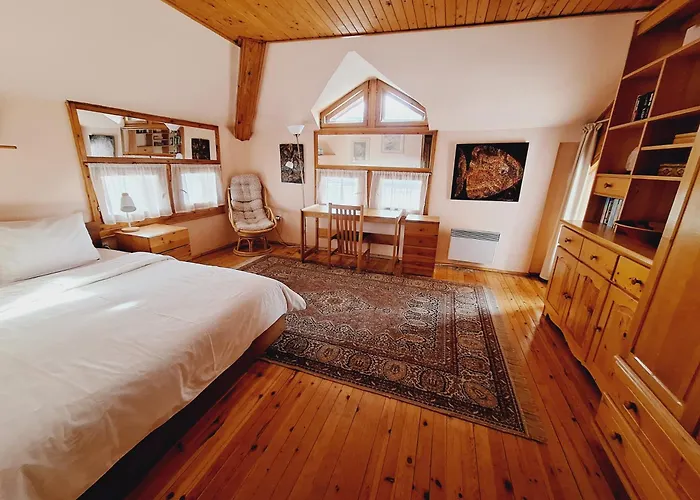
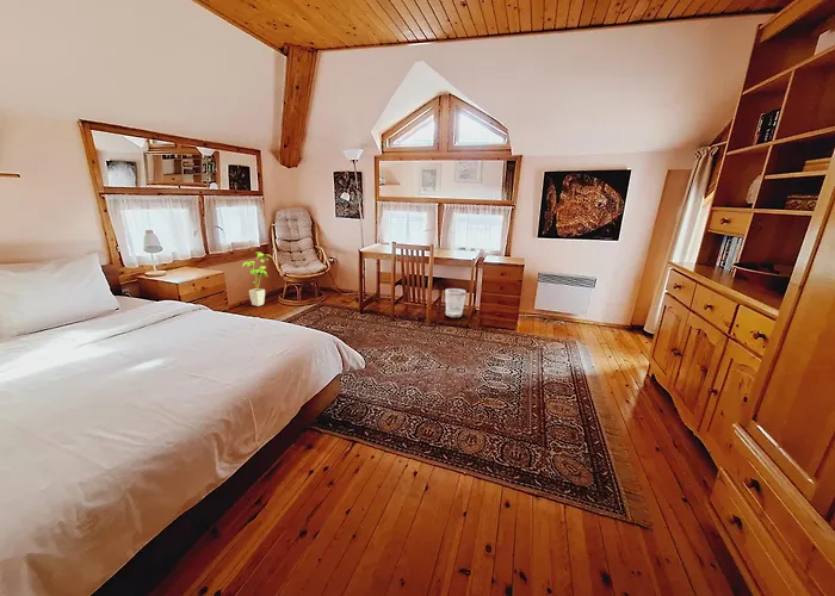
+ wastebasket (454, 303)
+ house plant (259, 279)
